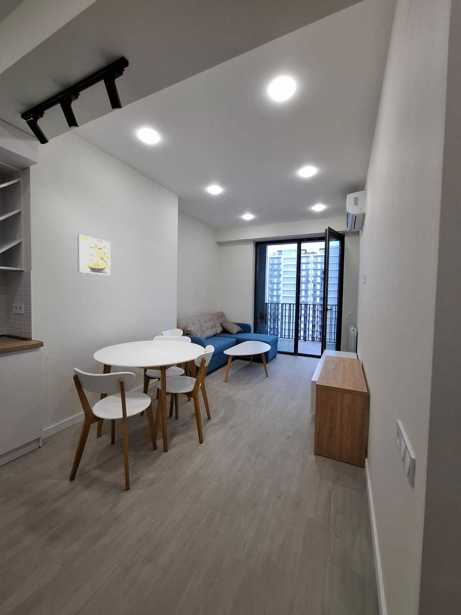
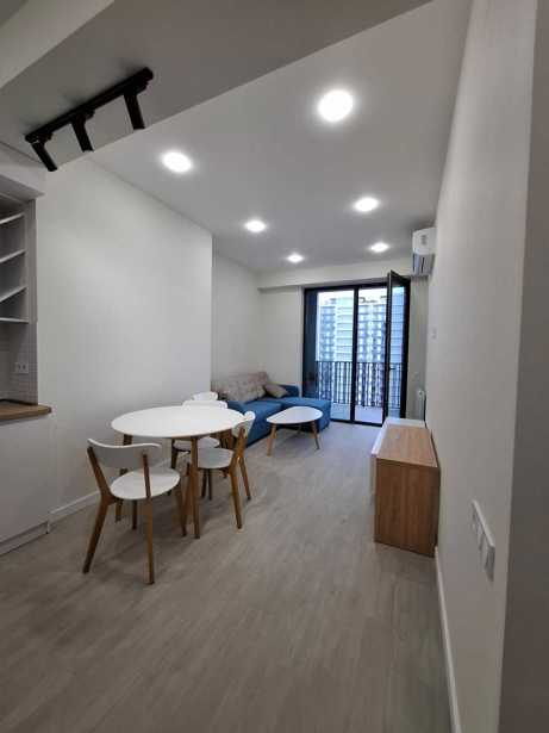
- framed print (94, 256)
